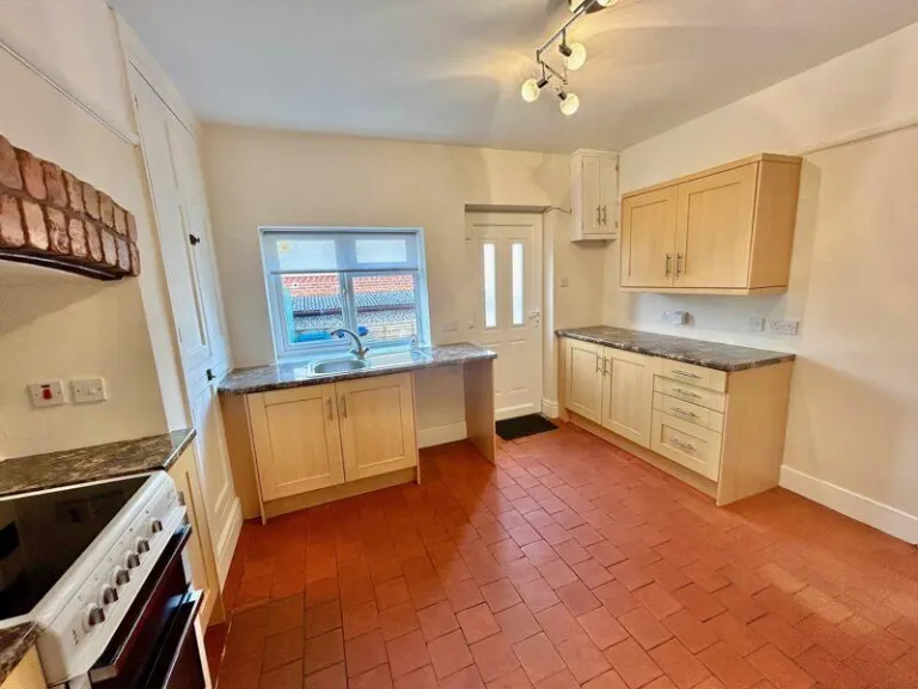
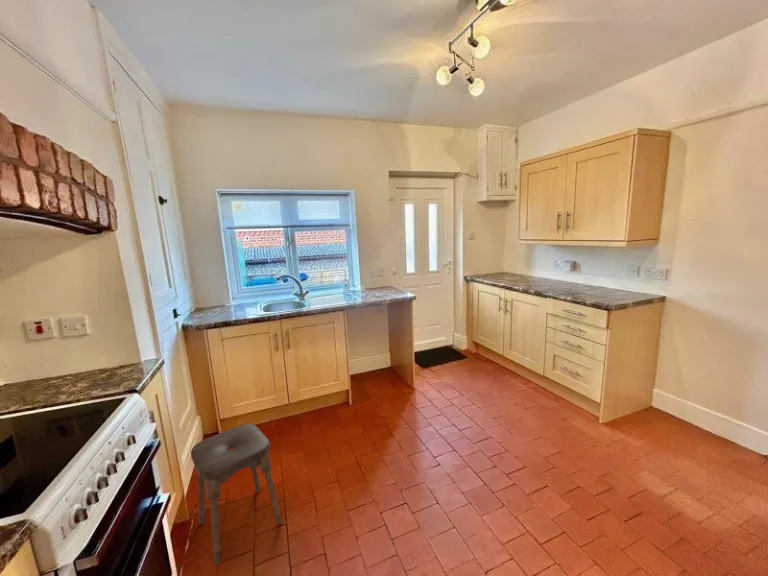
+ stool (229, 478)
